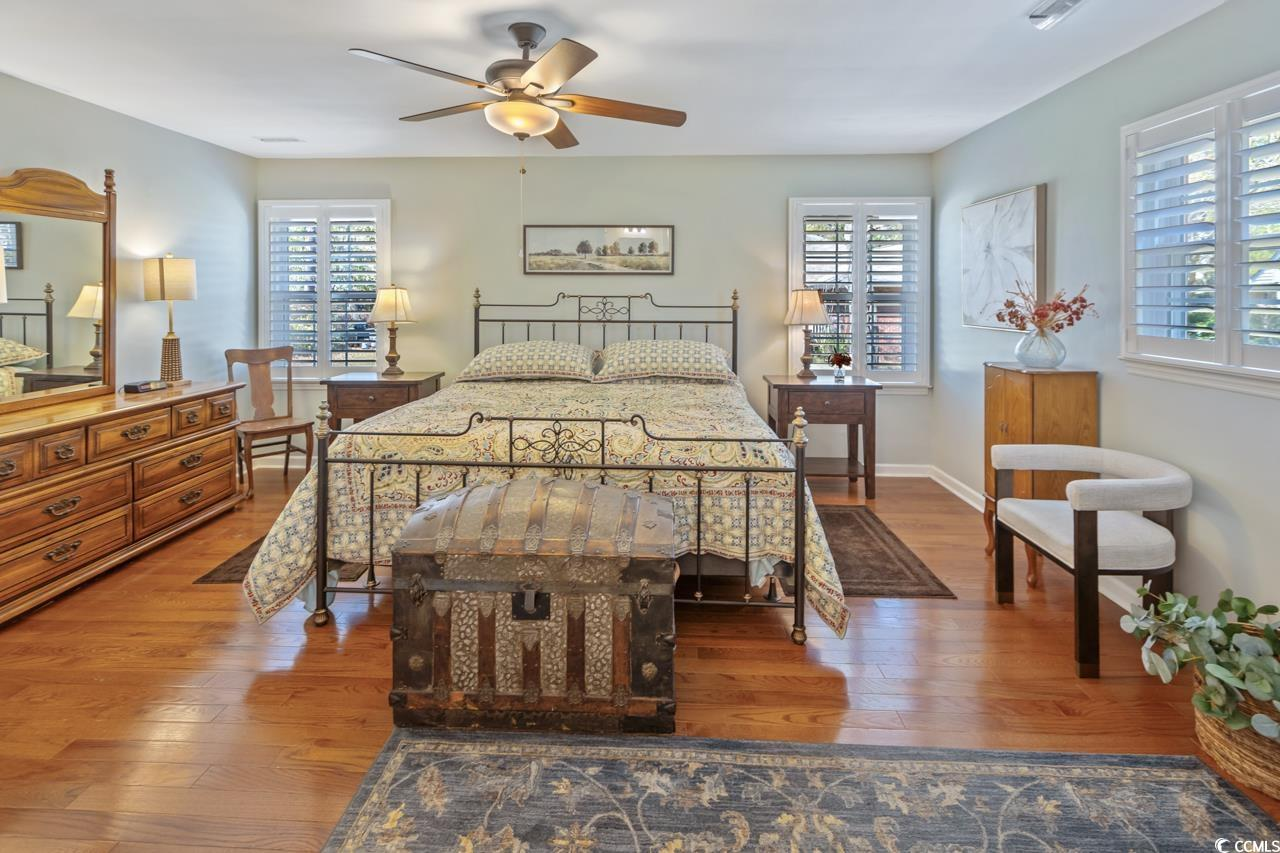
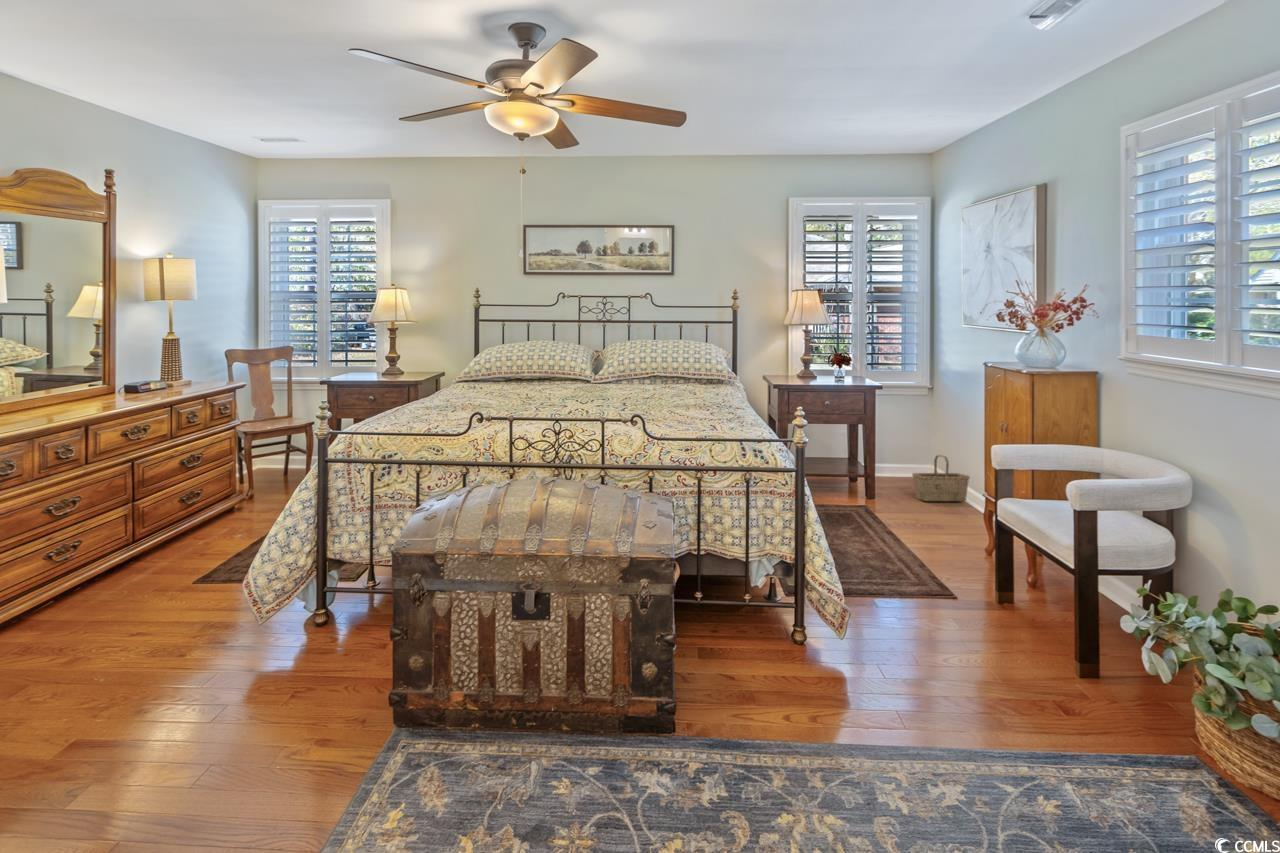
+ basket (940, 477)
